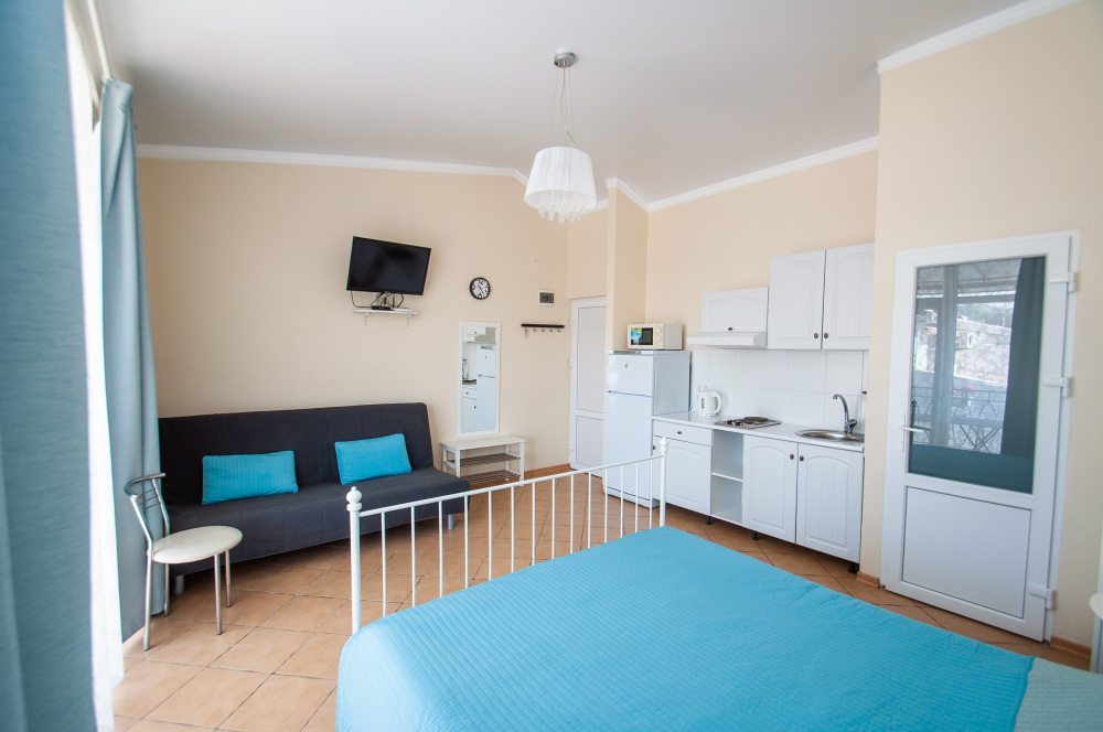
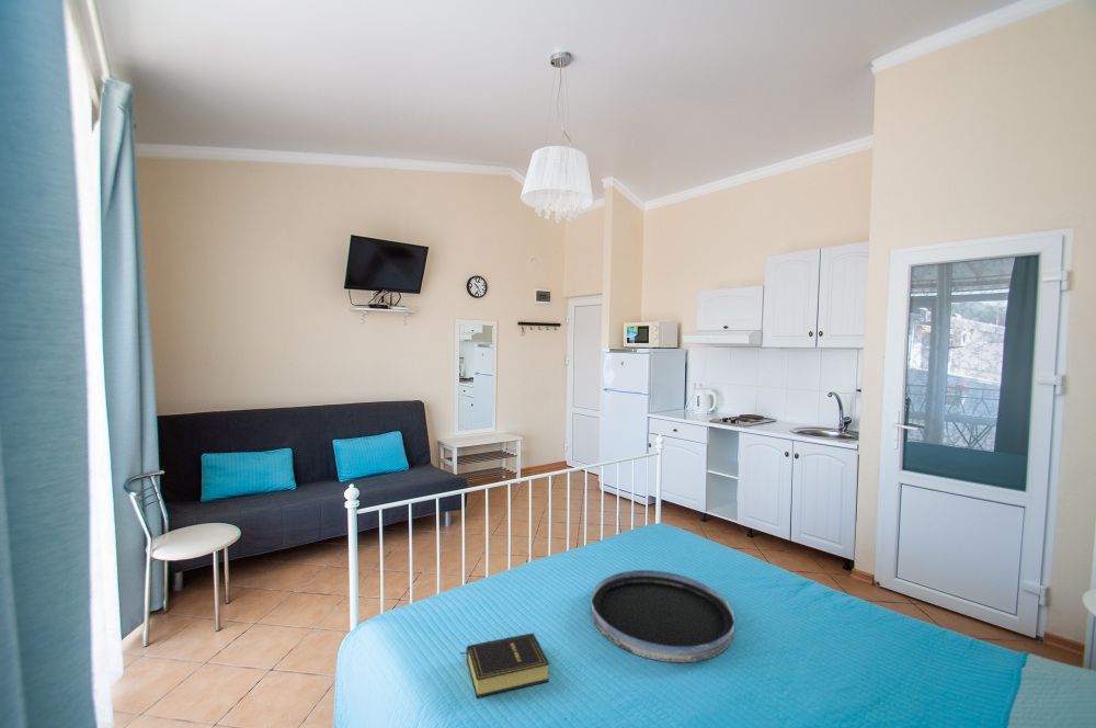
+ tray (660, 610)
+ book (503, 661)
